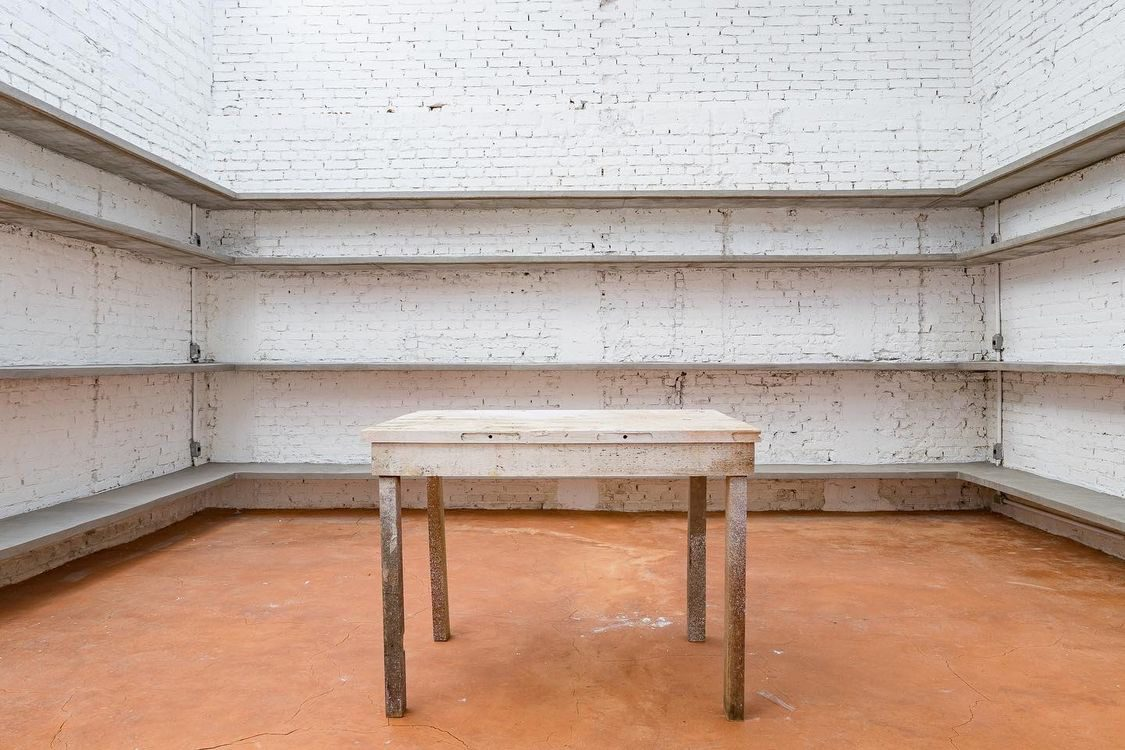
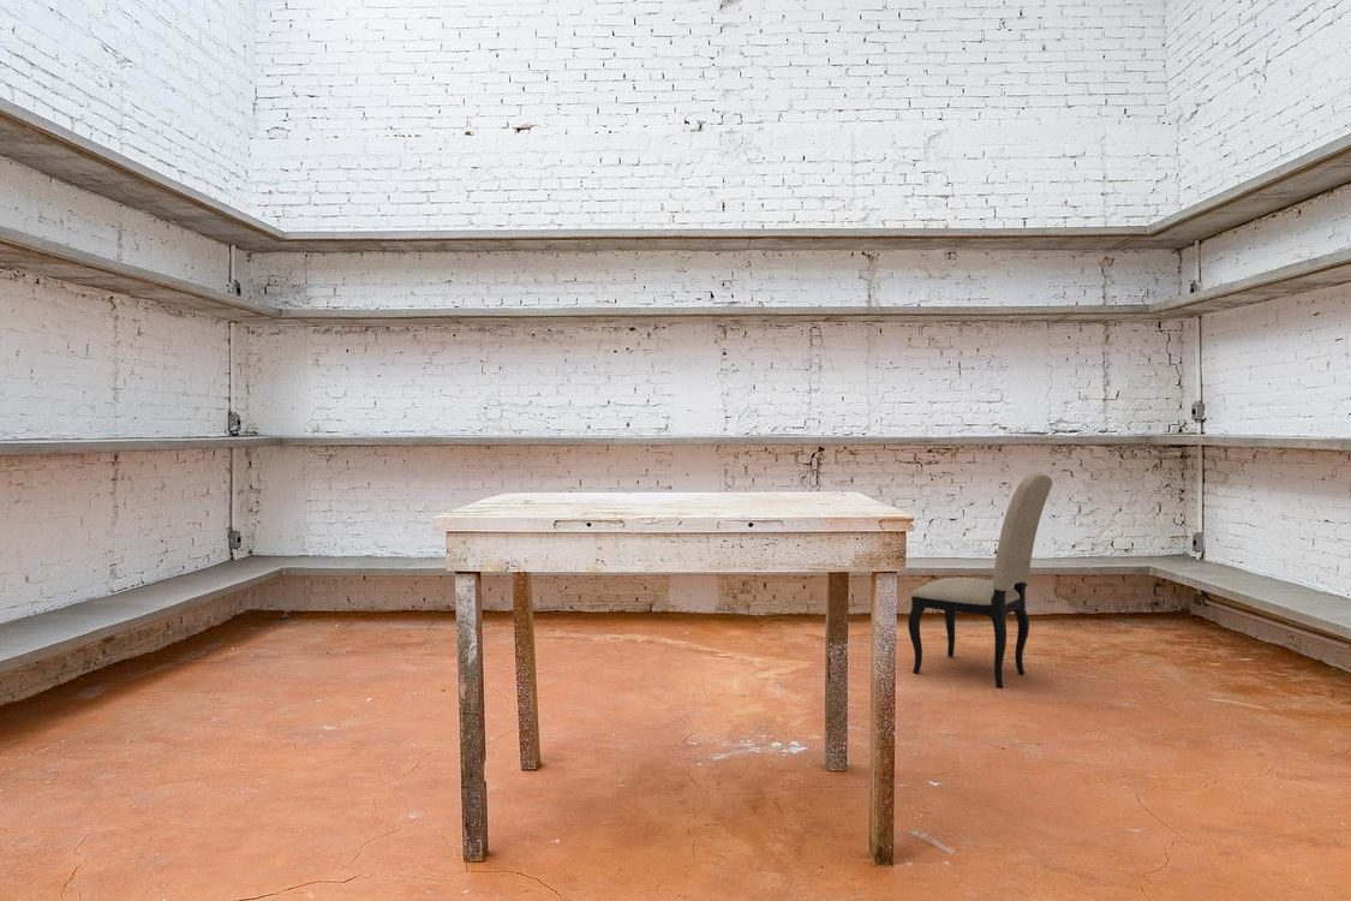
+ dining chair (974, 578)
